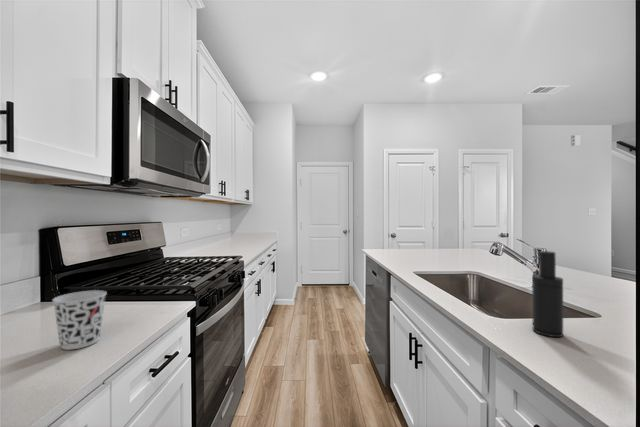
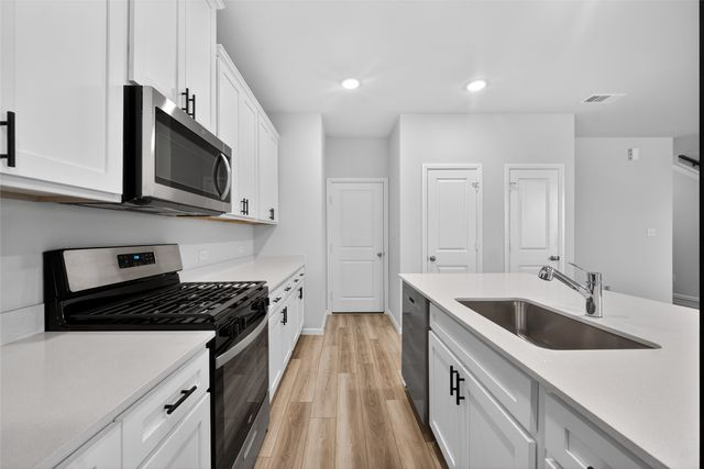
- soap dispenser (547, 291)
- cup (80, 319)
